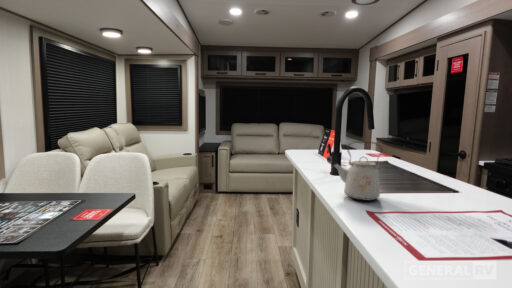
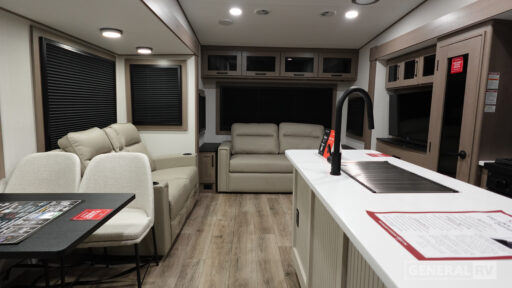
- kettle (356, 169)
